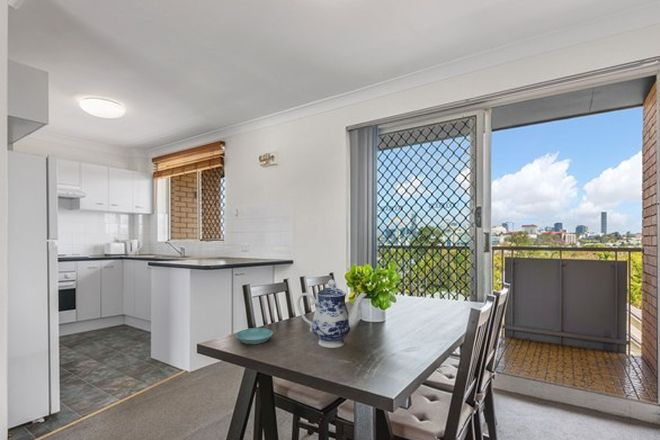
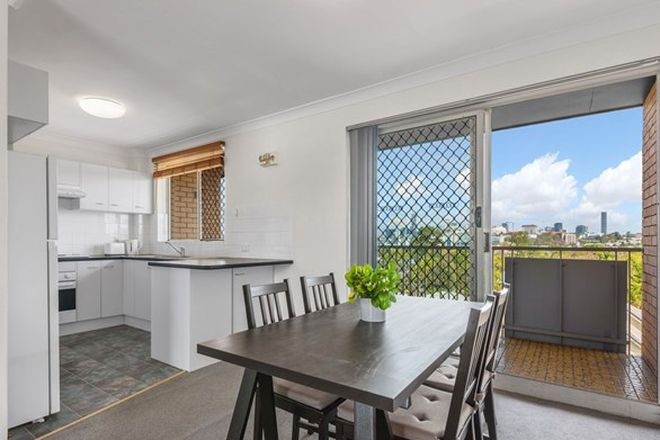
- teapot (331, 311)
- saucer (254, 336)
